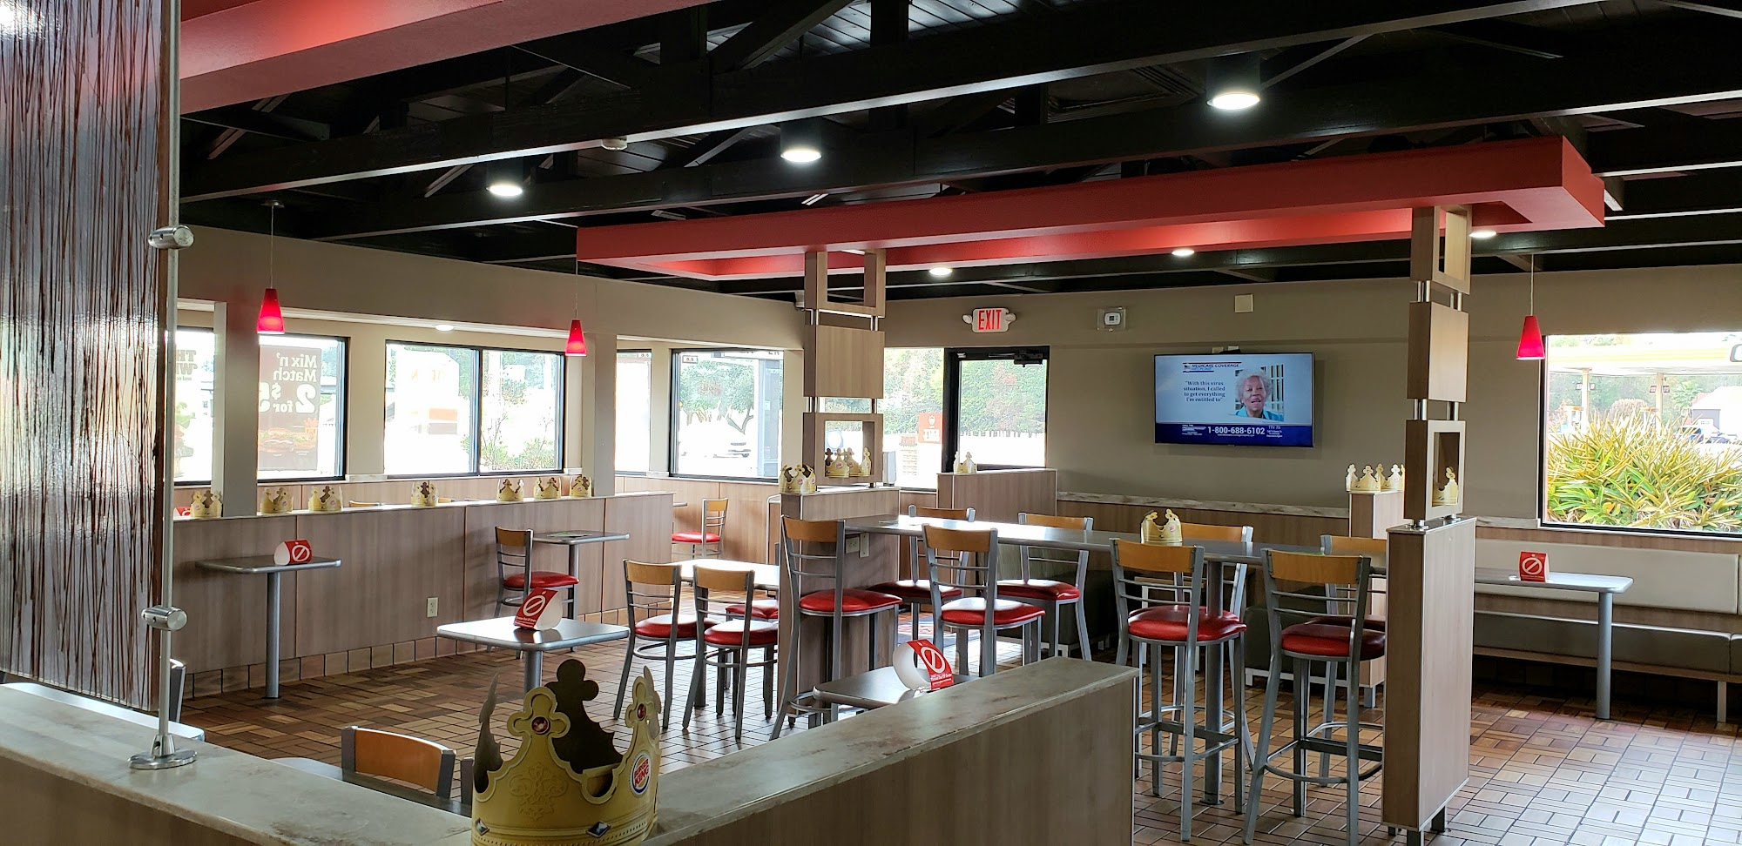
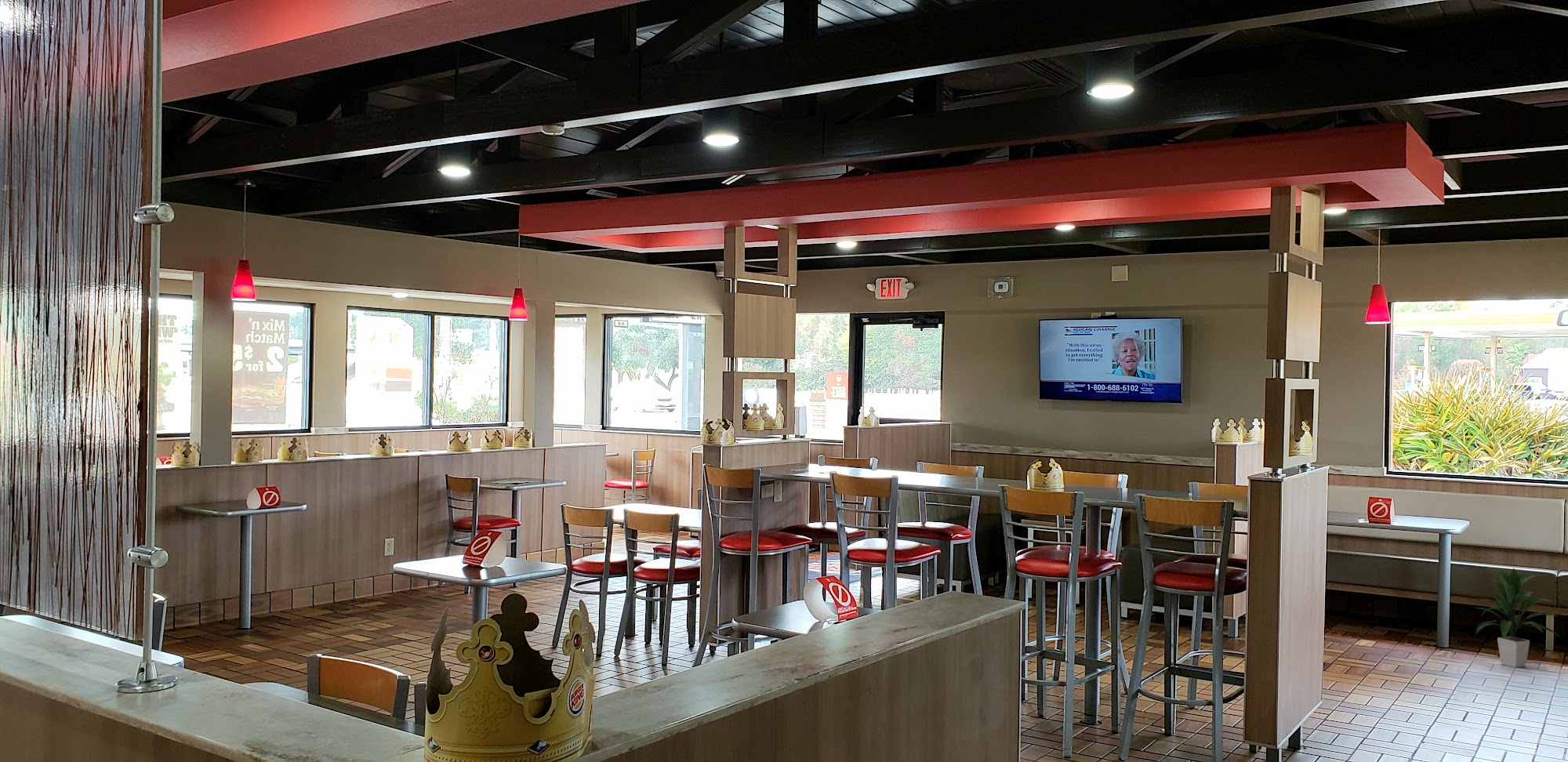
+ indoor plant (1512, 615)
